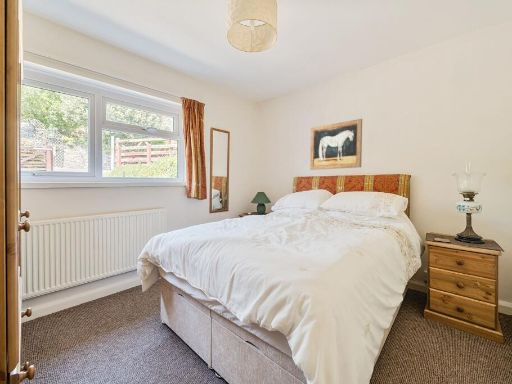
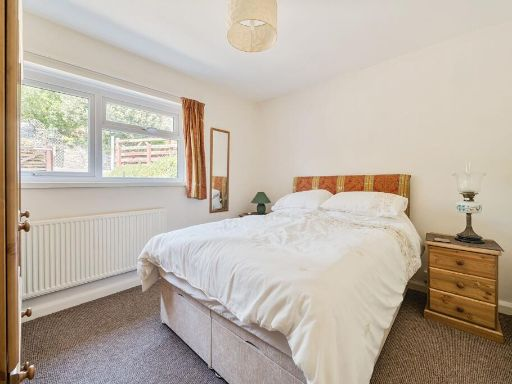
- wall art (334, 146)
